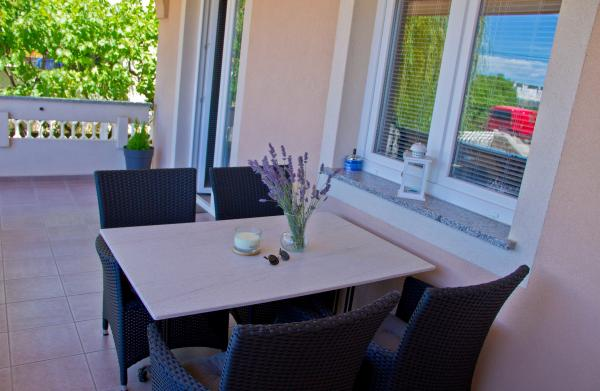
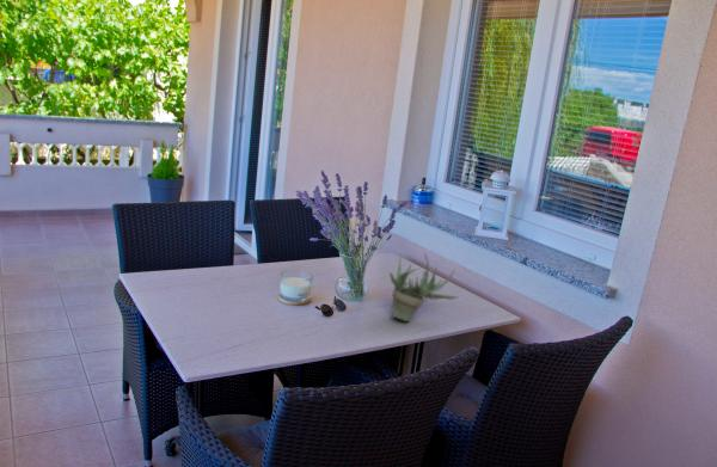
+ succulent plant (422, 287)
